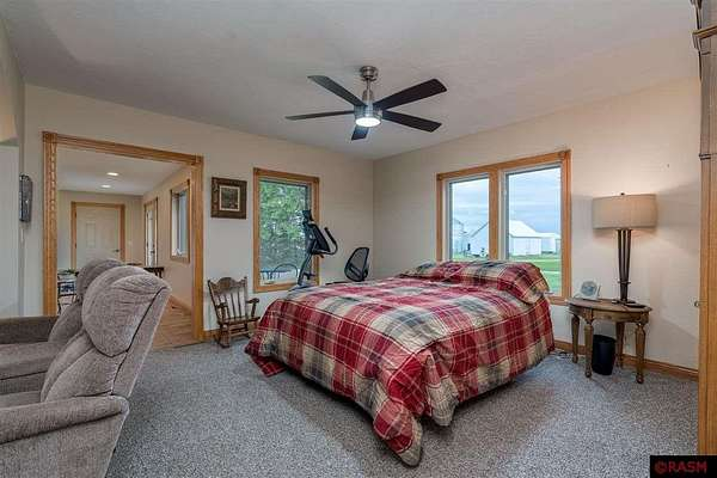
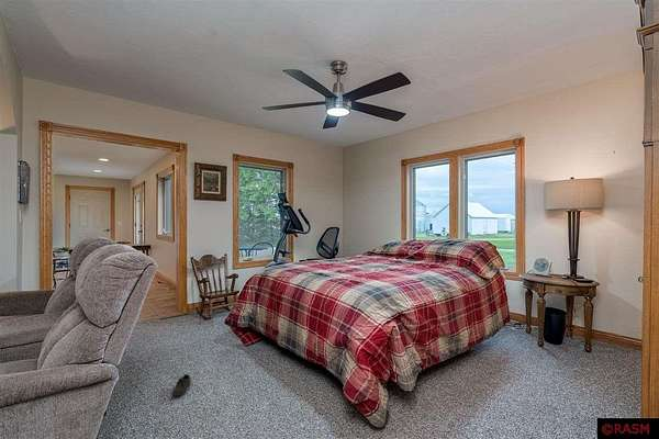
+ shoe (180, 383)
